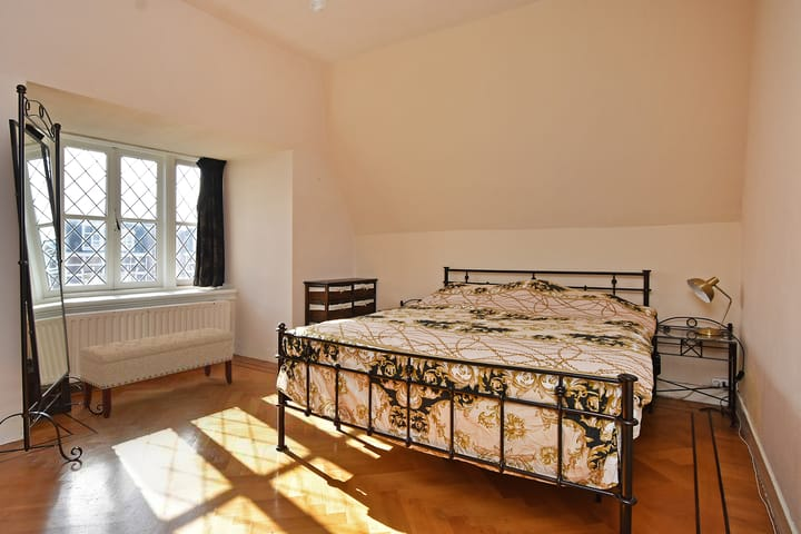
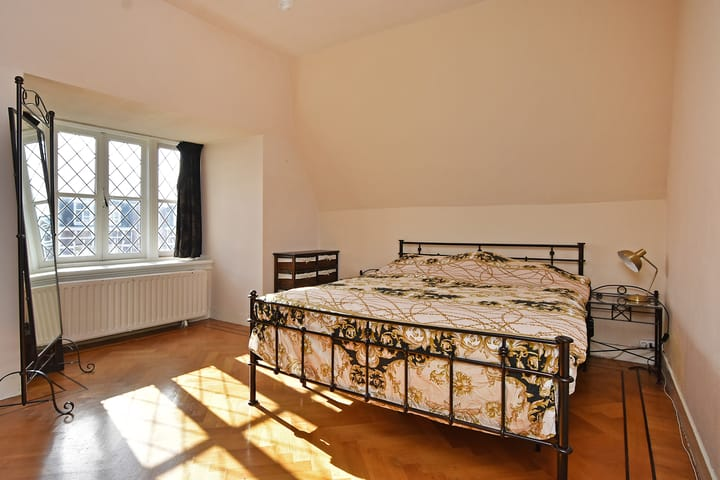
- bench (162, 366)
